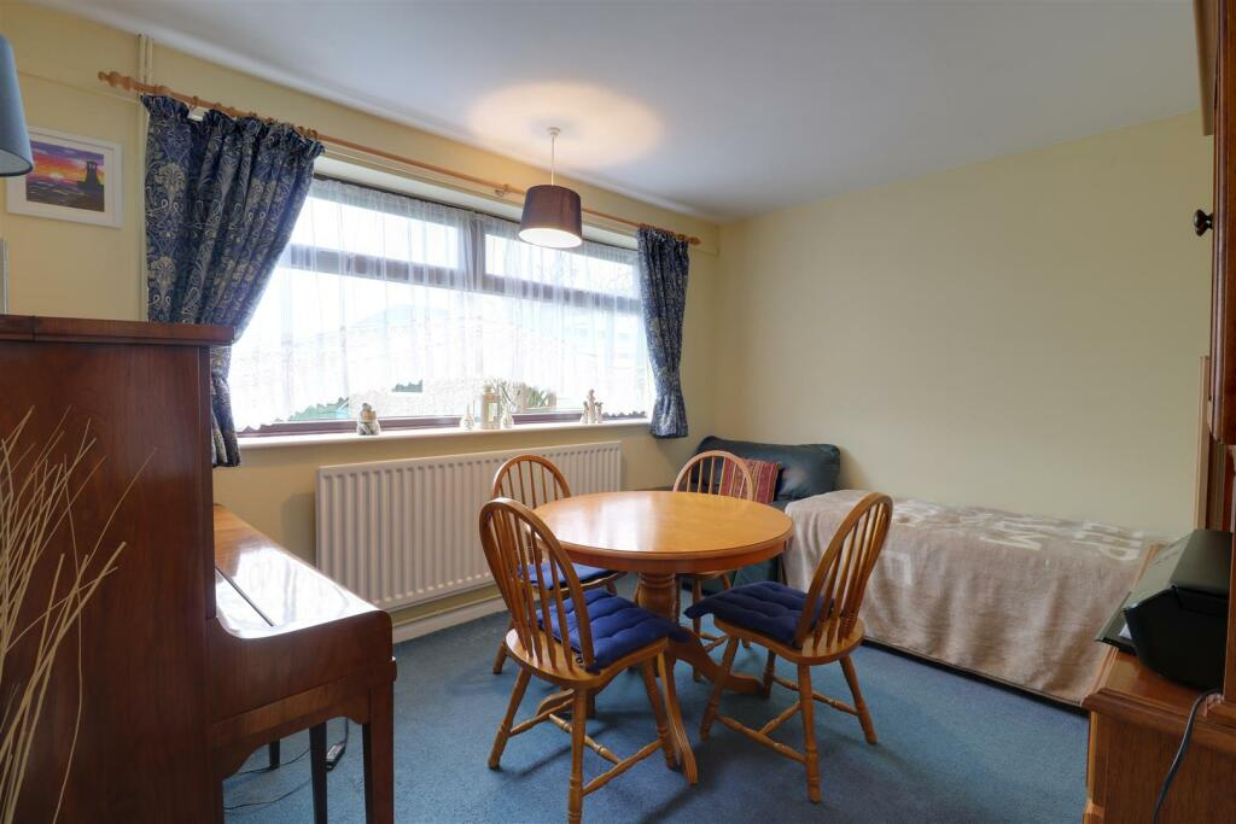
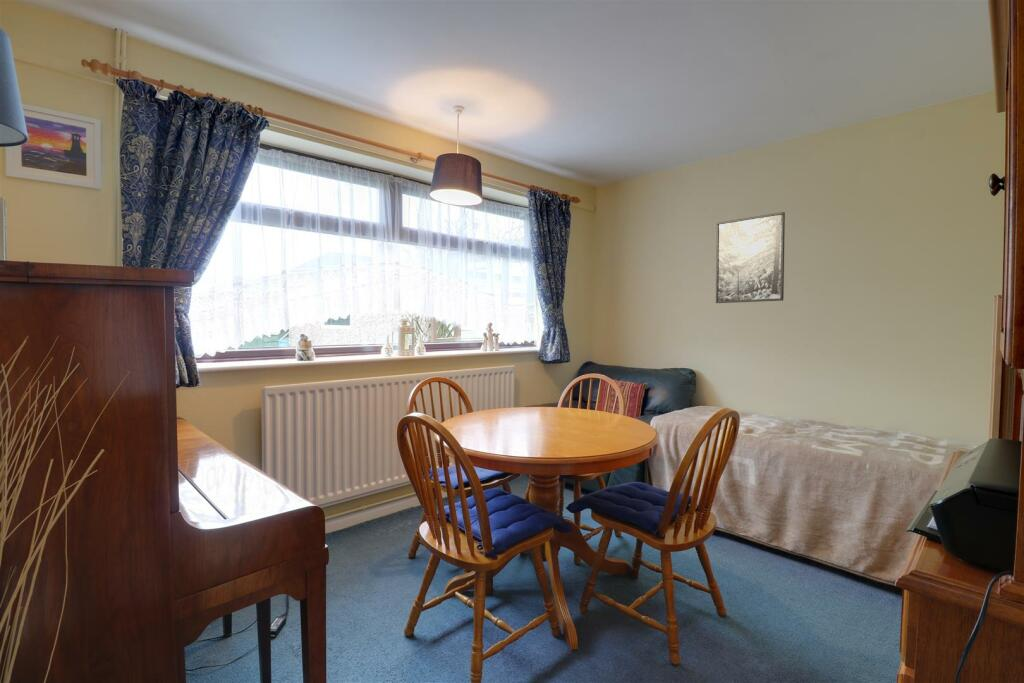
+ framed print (748, 259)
